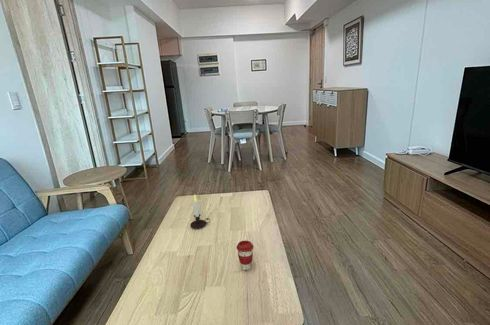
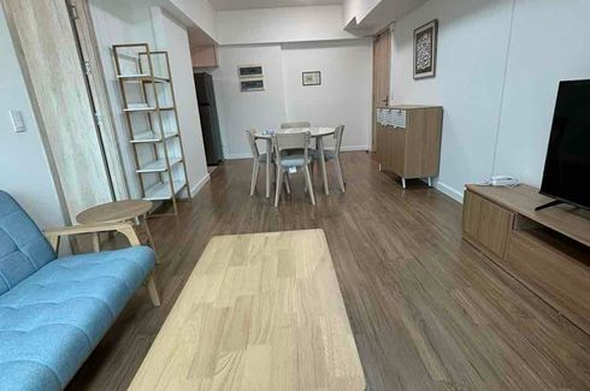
- candle (198, 209)
- coffee cup (245, 255)
